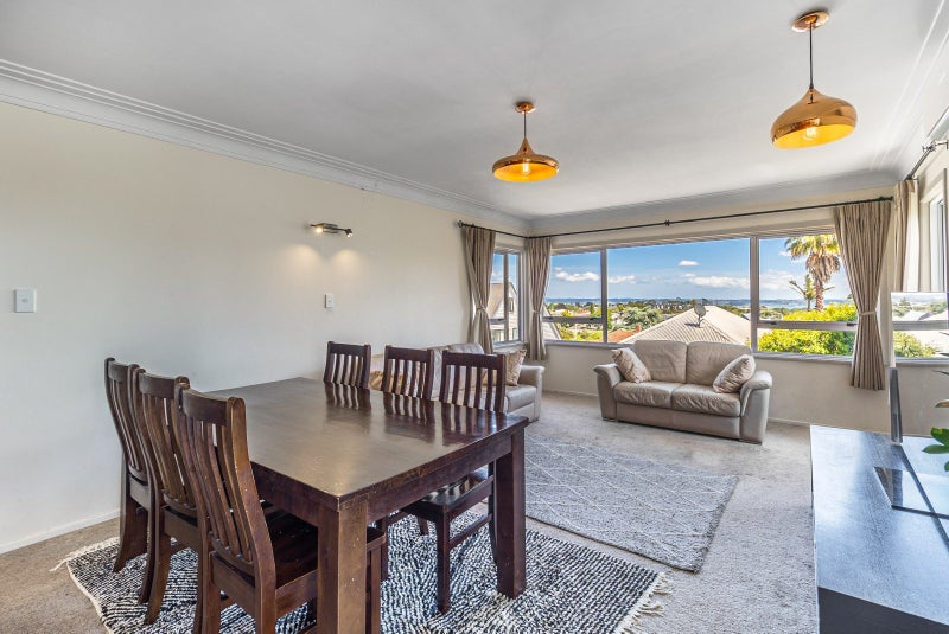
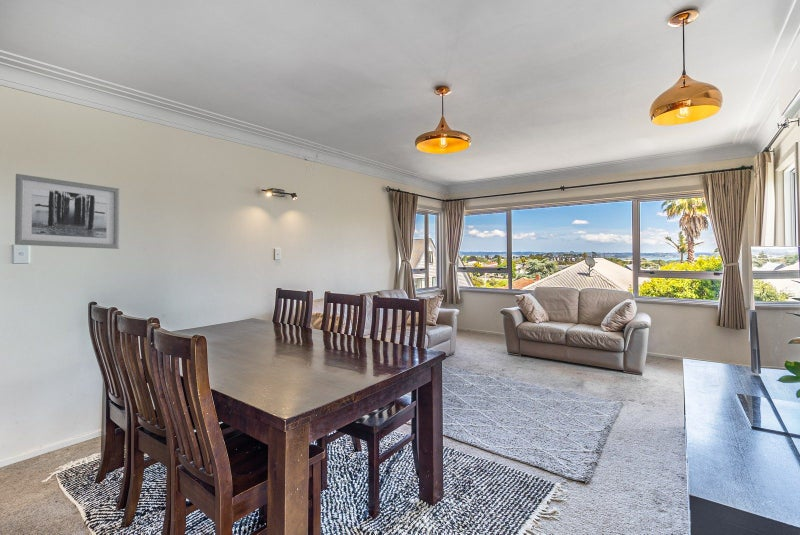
+ wall art (71, 214)
